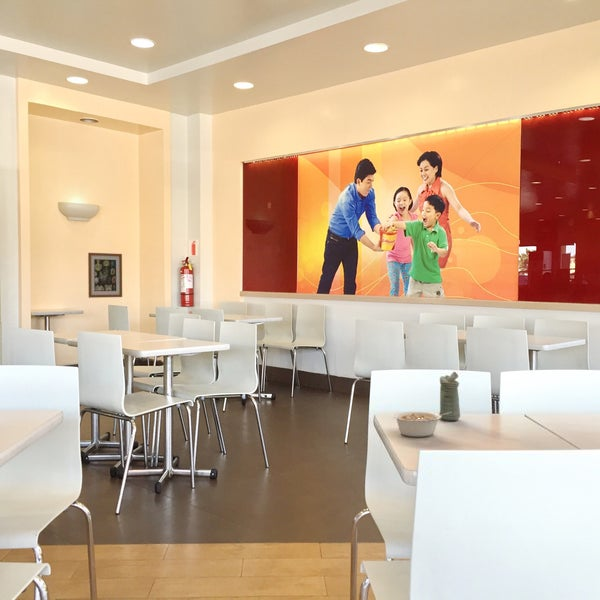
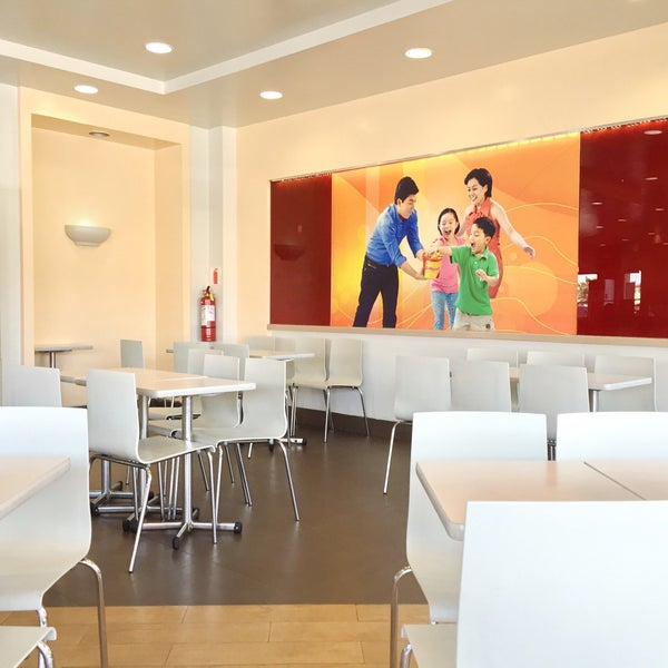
- crushed soda can (449, 395)
- legume (418, 422)
- wall art (105, 275)
